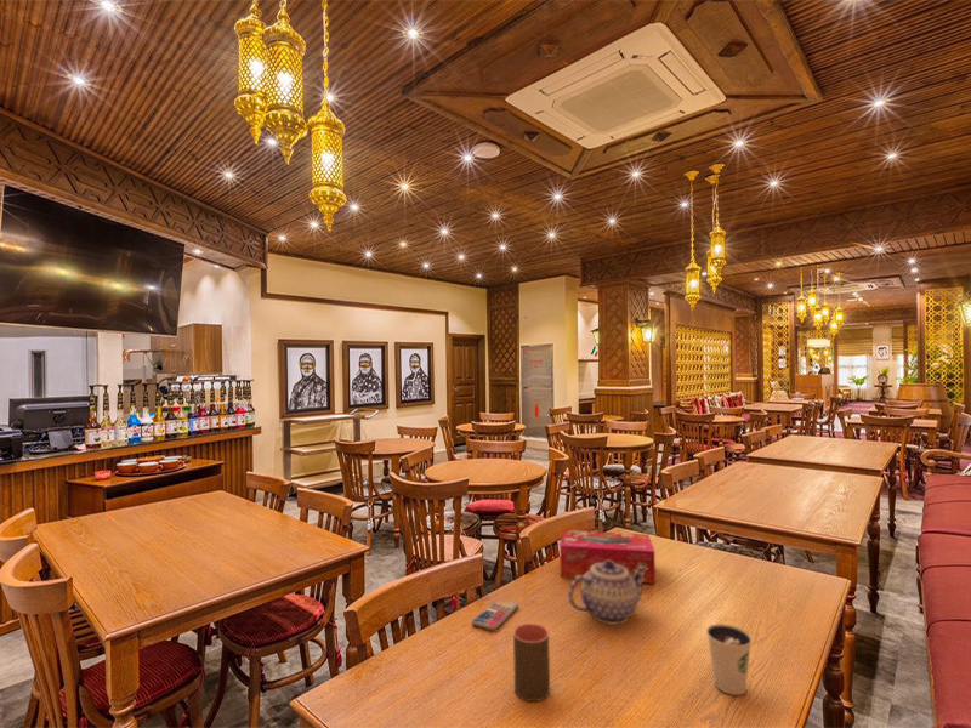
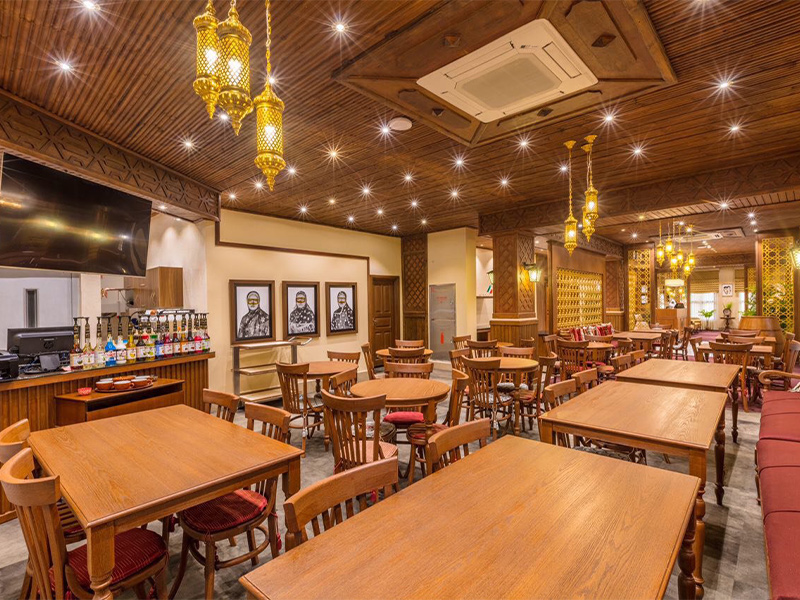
- tissue box (606, 554)
- cup (532, 660)
- teapot (608, 587)
- dixie cup (728, 660)
- smartphone (495, 613)
